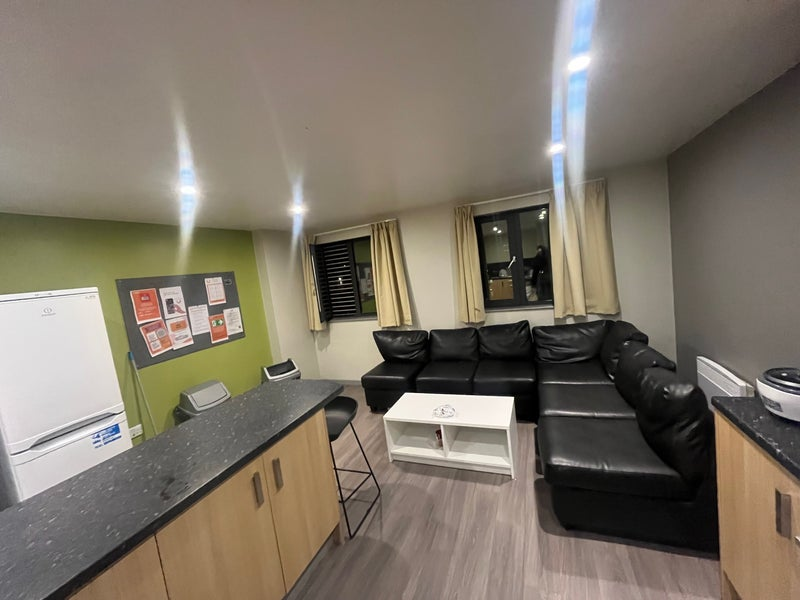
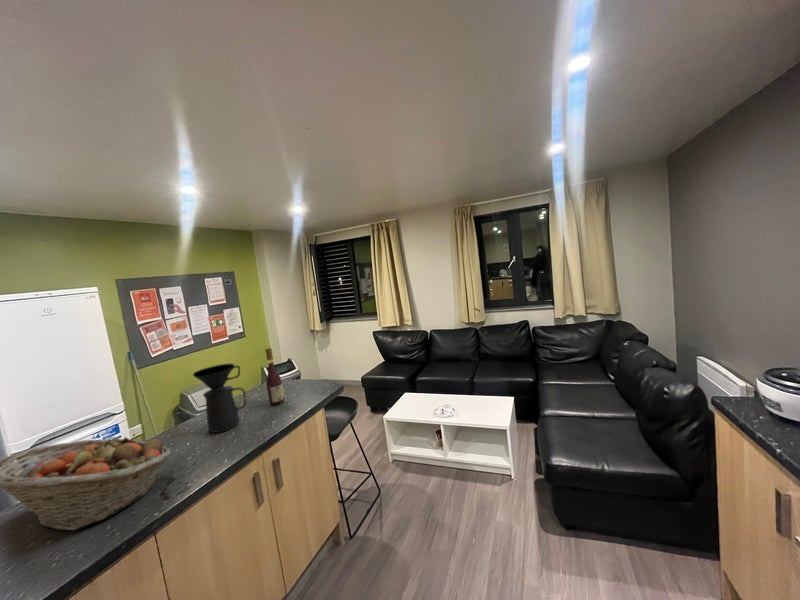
+ wine bottle (272, 375)
+ fruit basket (90, 469)
+ coffee maker (219, 397)
